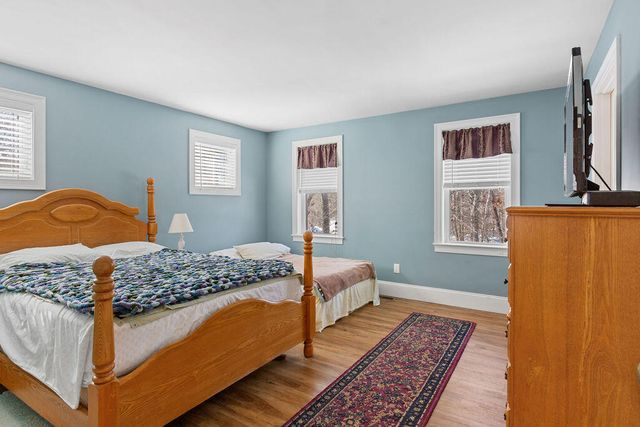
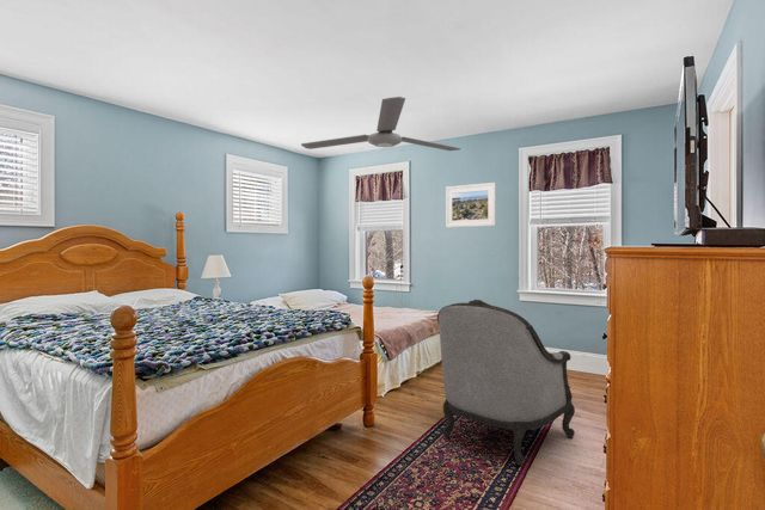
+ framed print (470, 205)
+ ceiling fan (381, 123)
+ armchair (504, 365)
